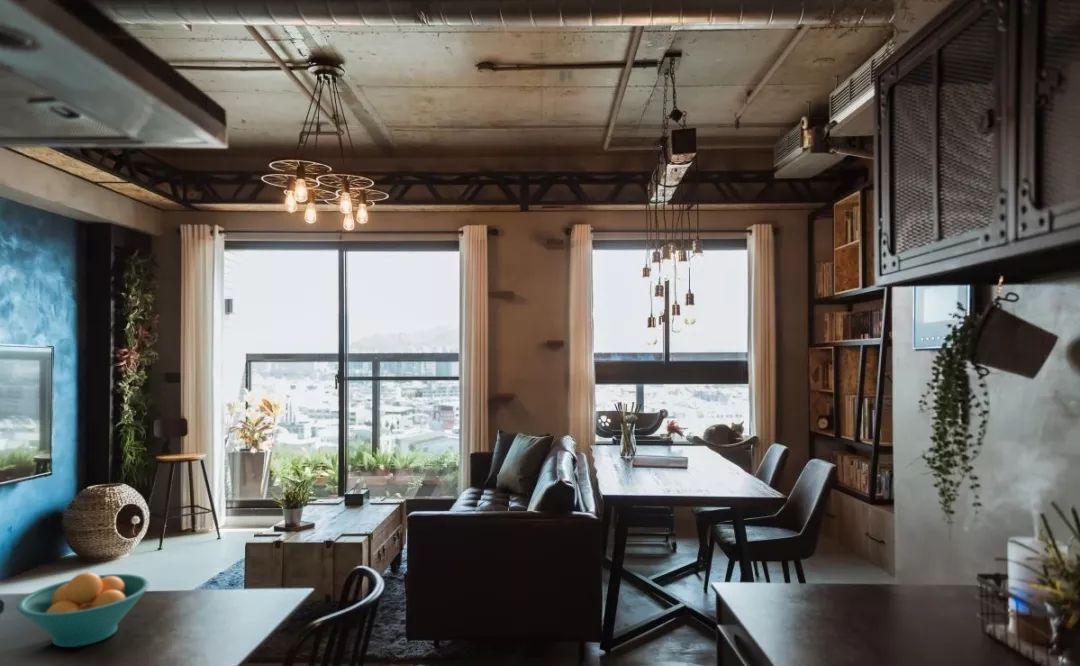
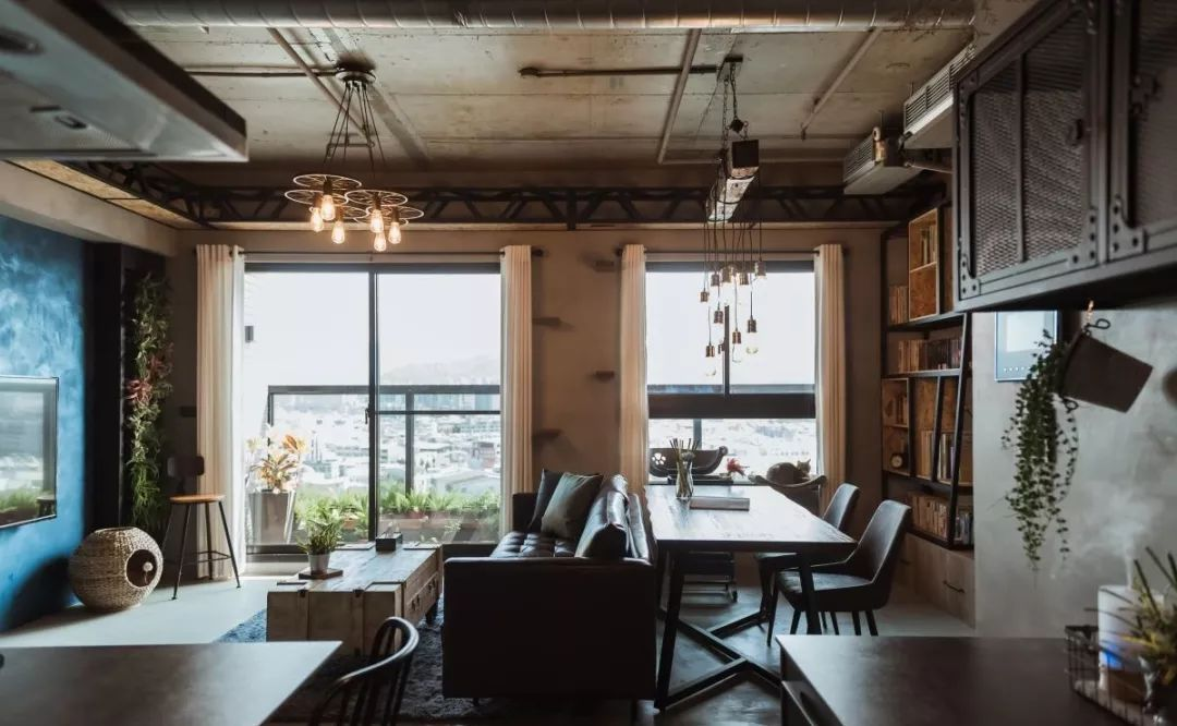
- fruit bowl (85, 604)
